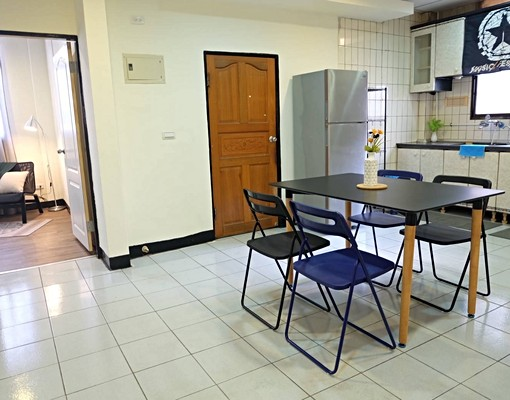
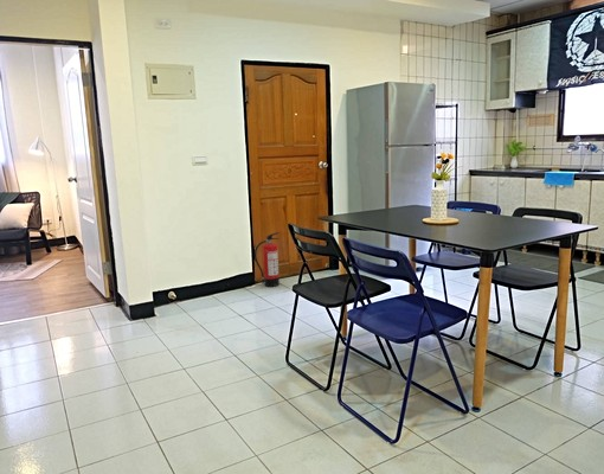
+ fire extinguisher (266, 260)
